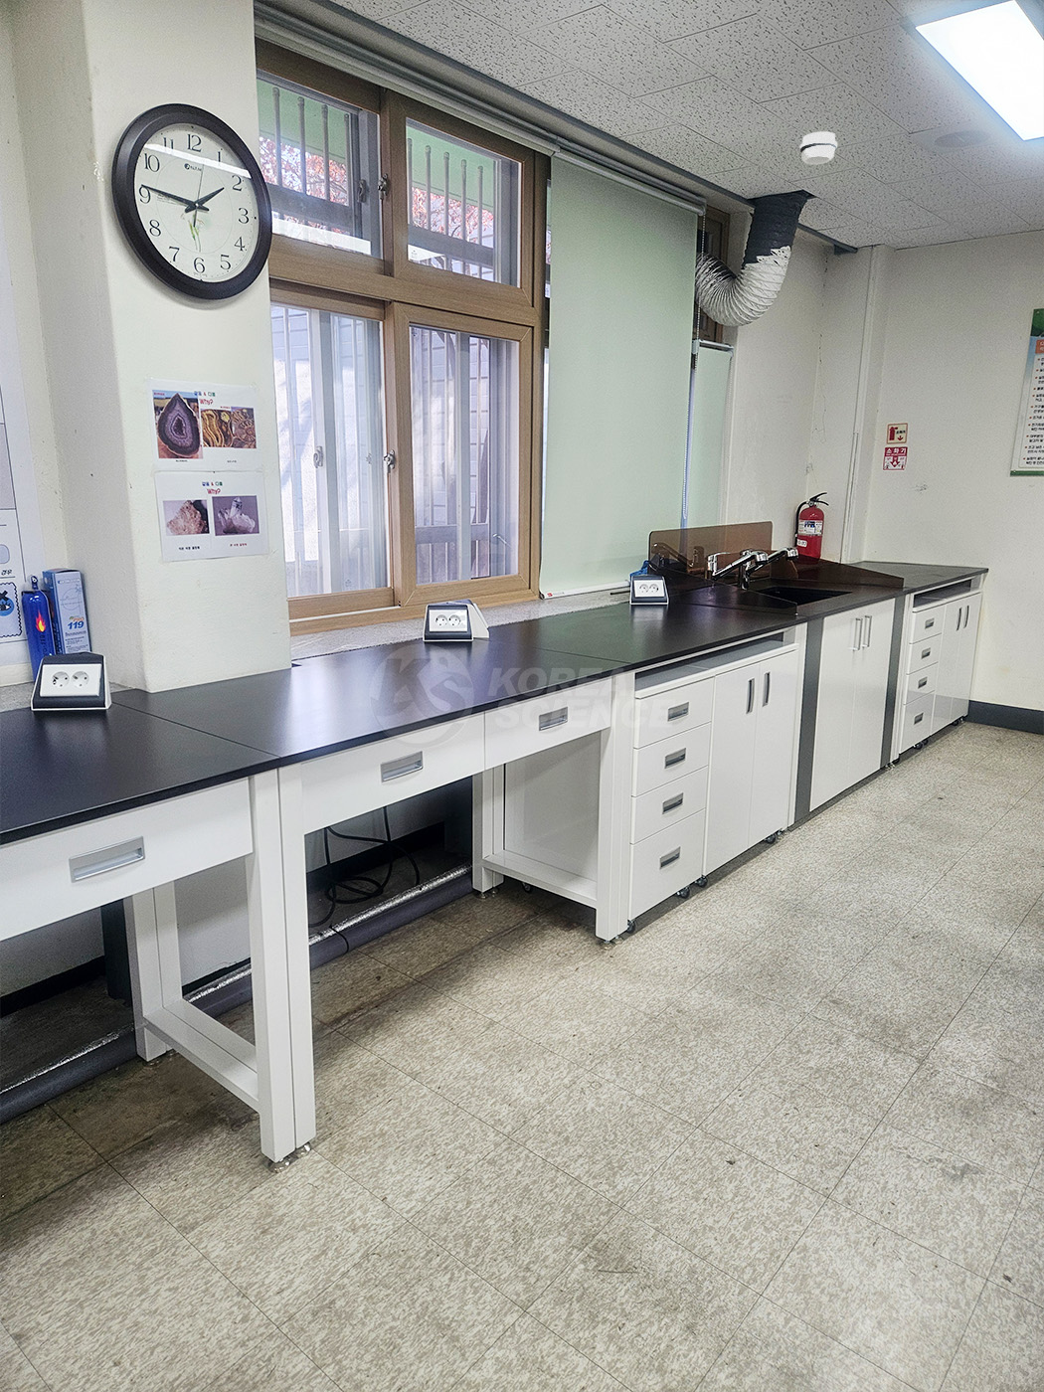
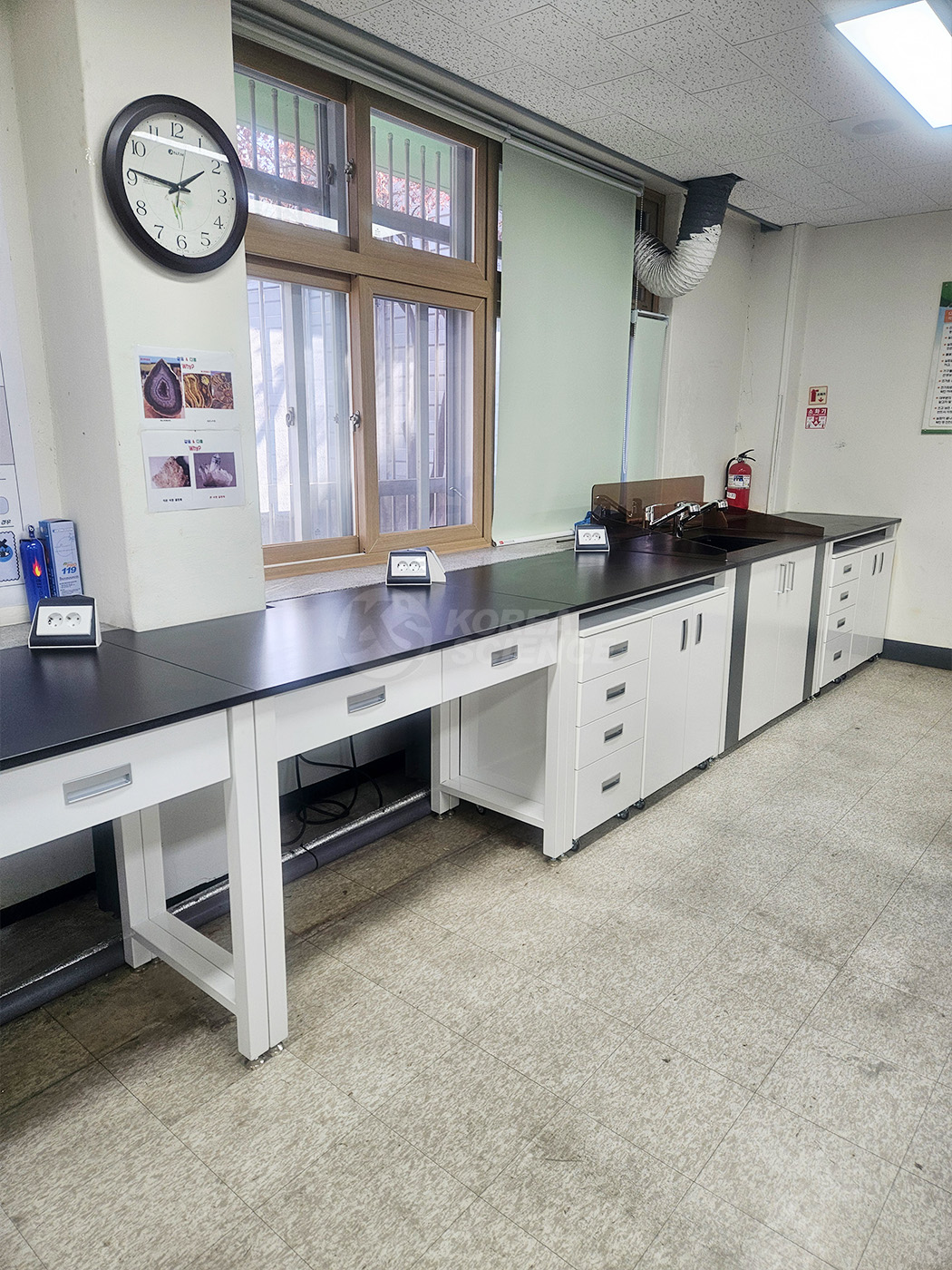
- smoke detector (818, 148)
